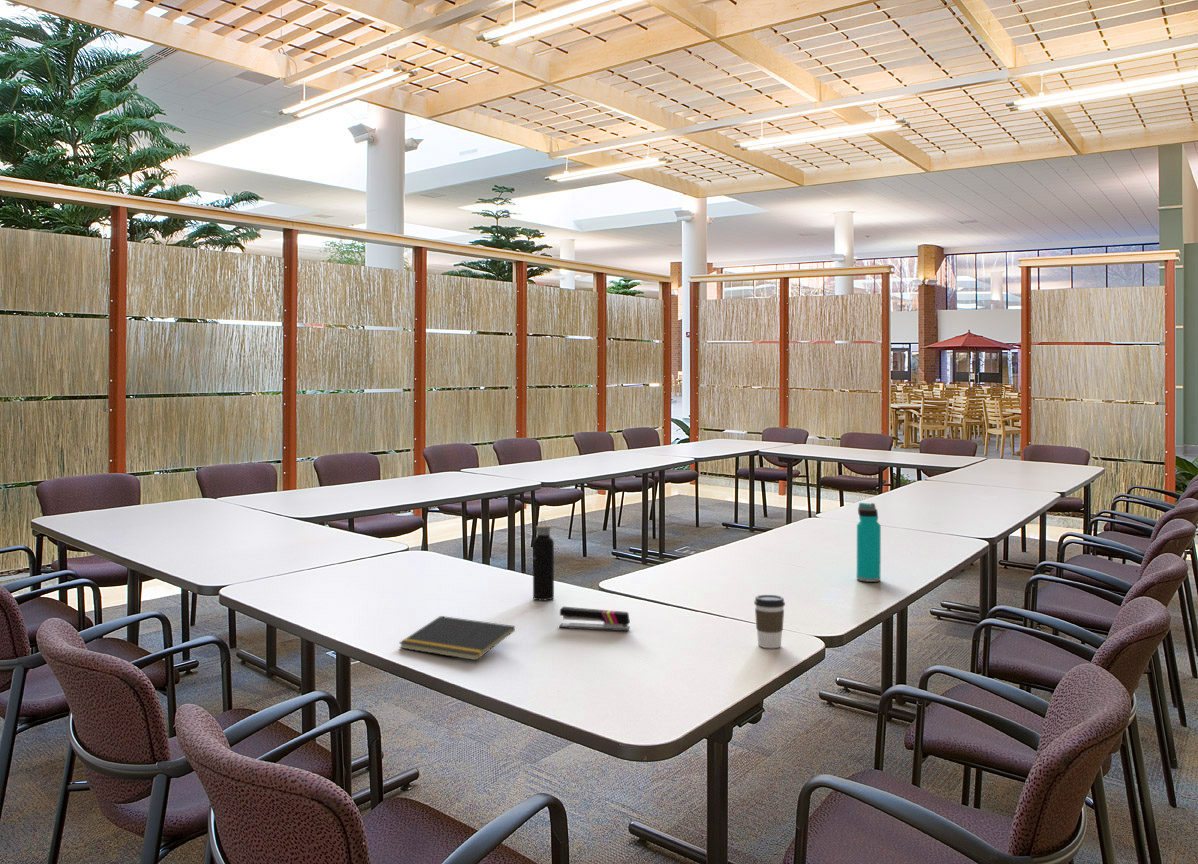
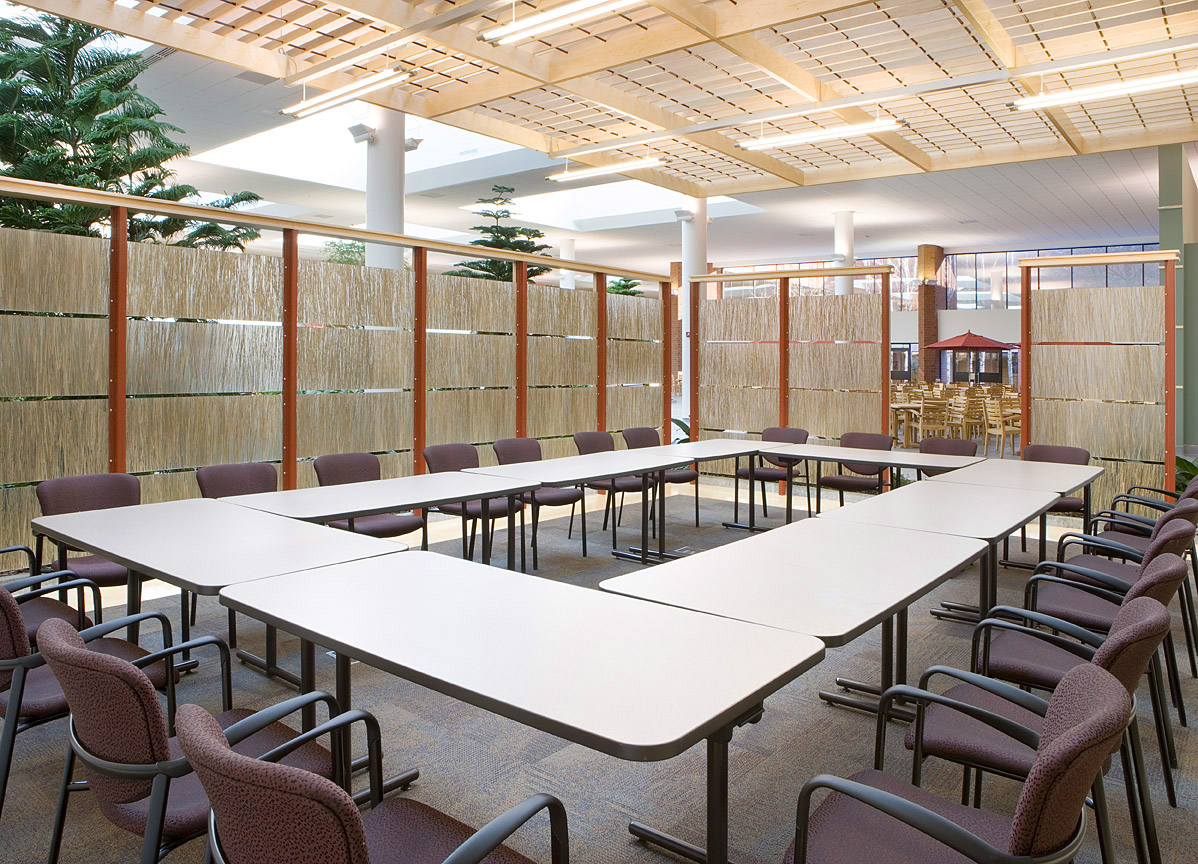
- stapler (594, 618)
- water bottle (543, 558)
- notepad (457, 636)
- coffee cup (769, 621)
- water bottle (868, 541)
